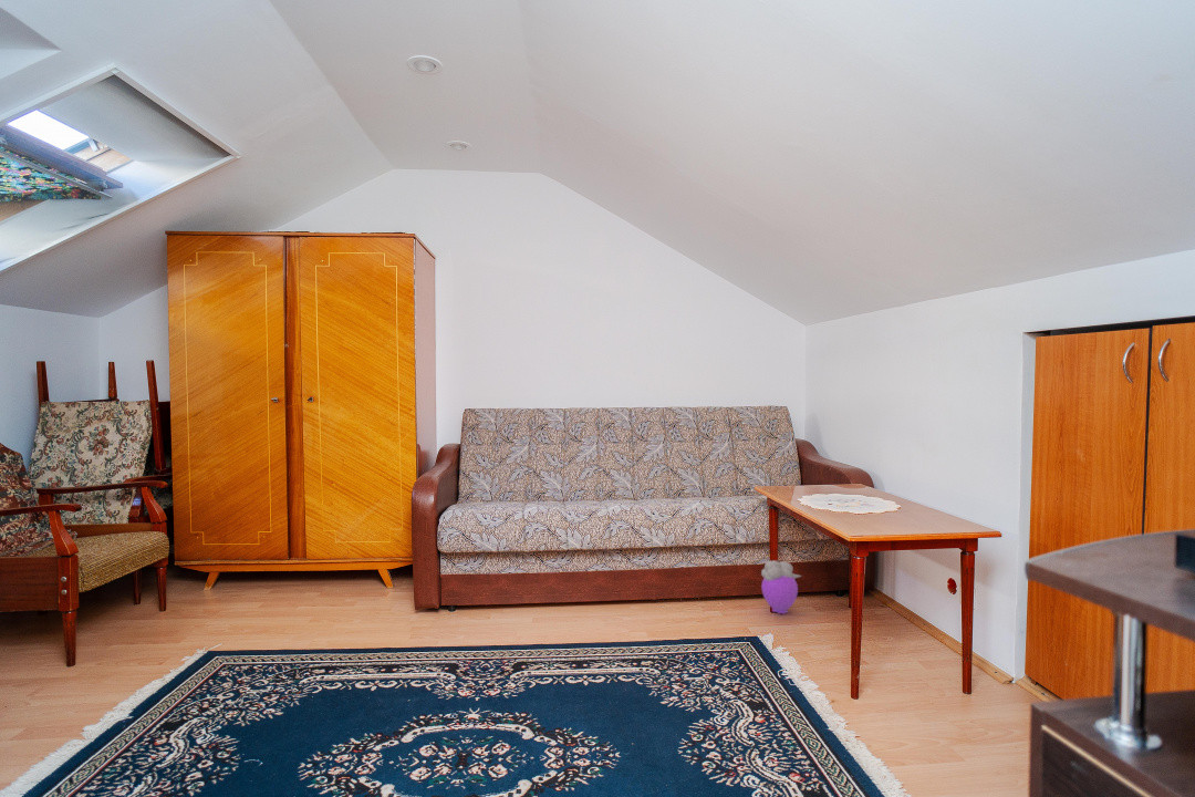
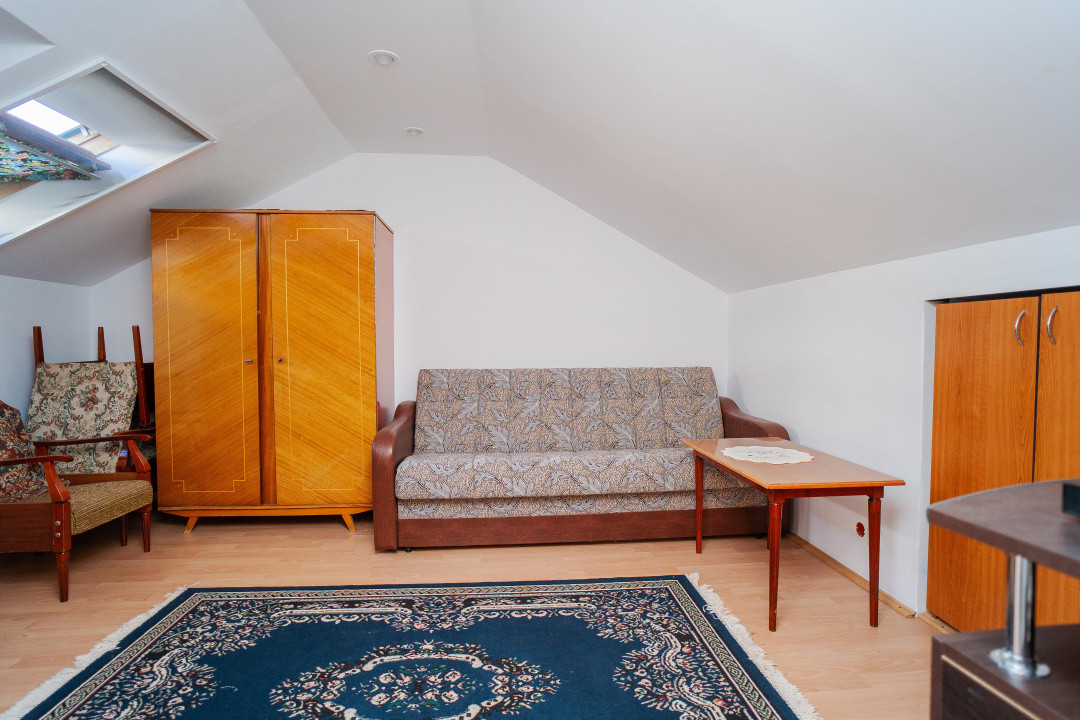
- plush toy (782, 586)
